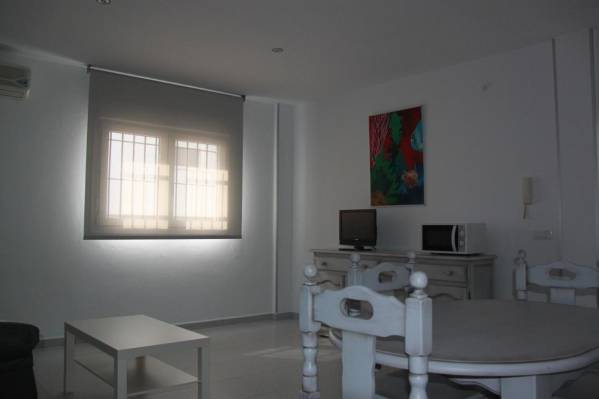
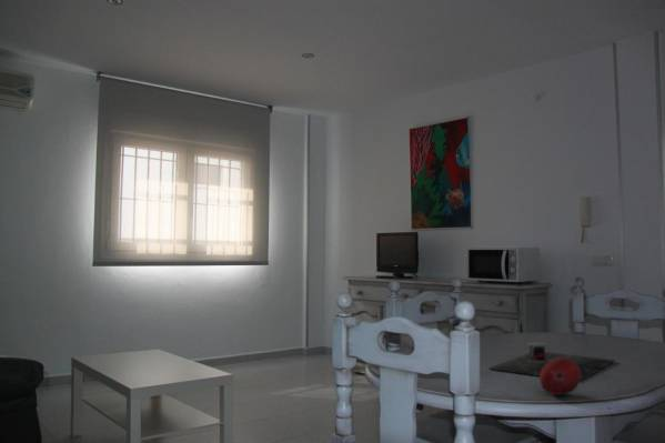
+ placemat (554, 355)
+ fruit (560, 375)
